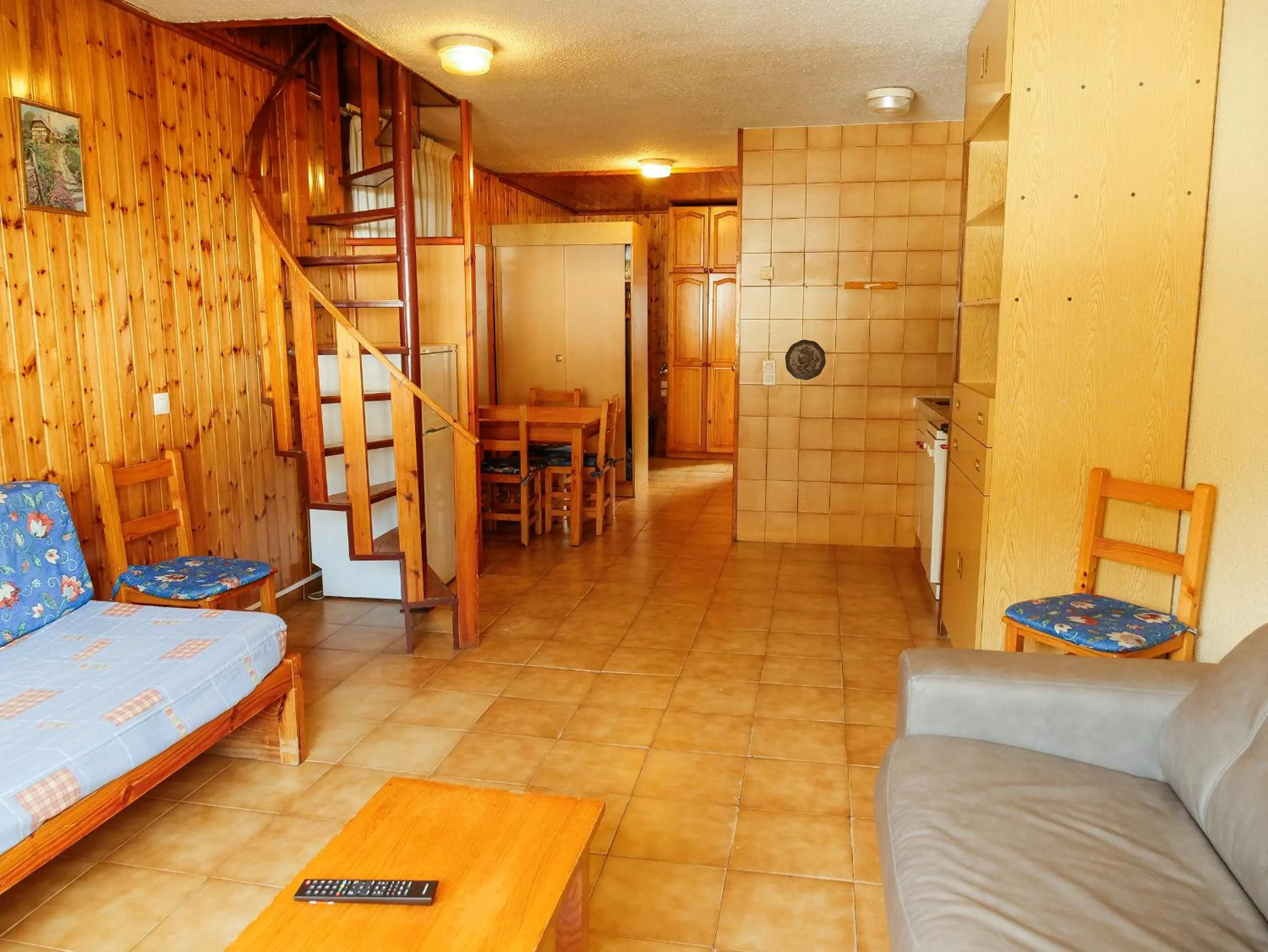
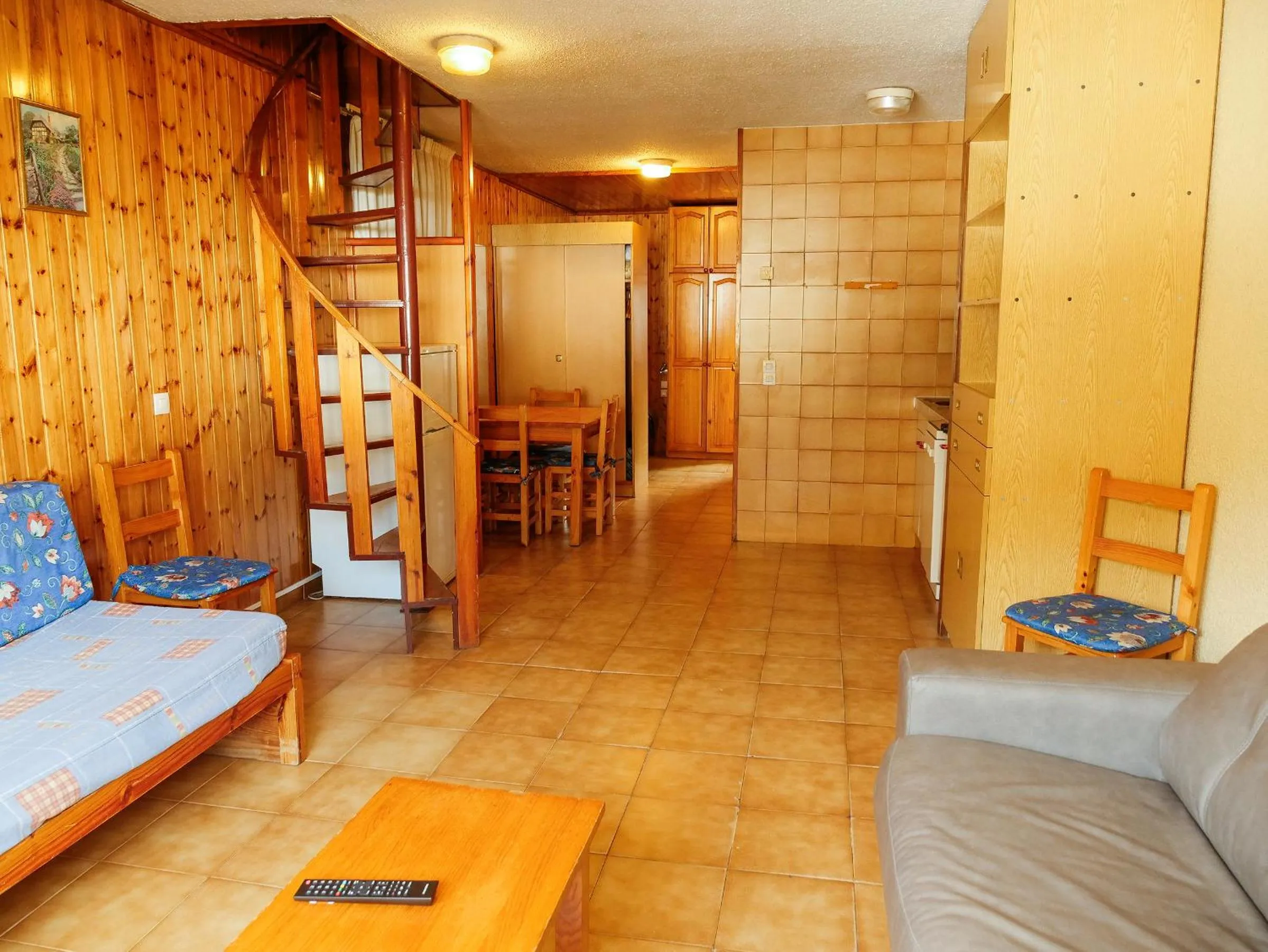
- decorative plate (805, 359)
